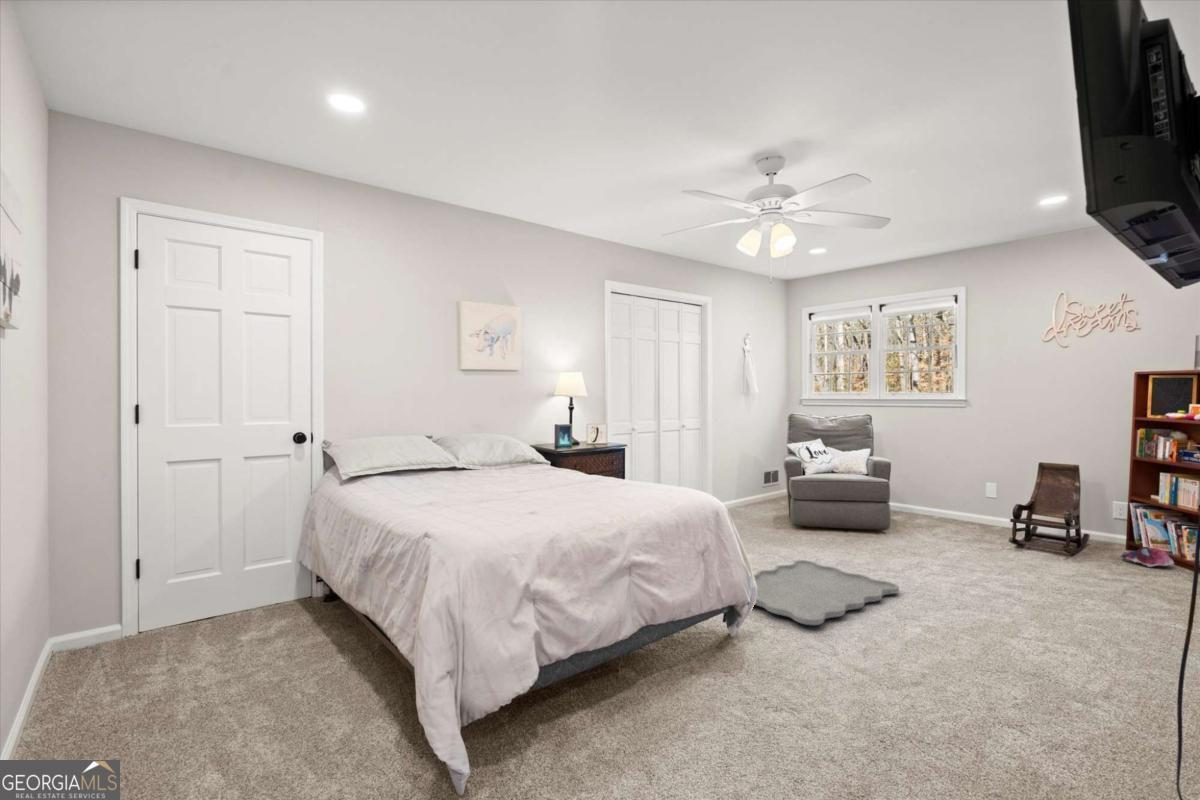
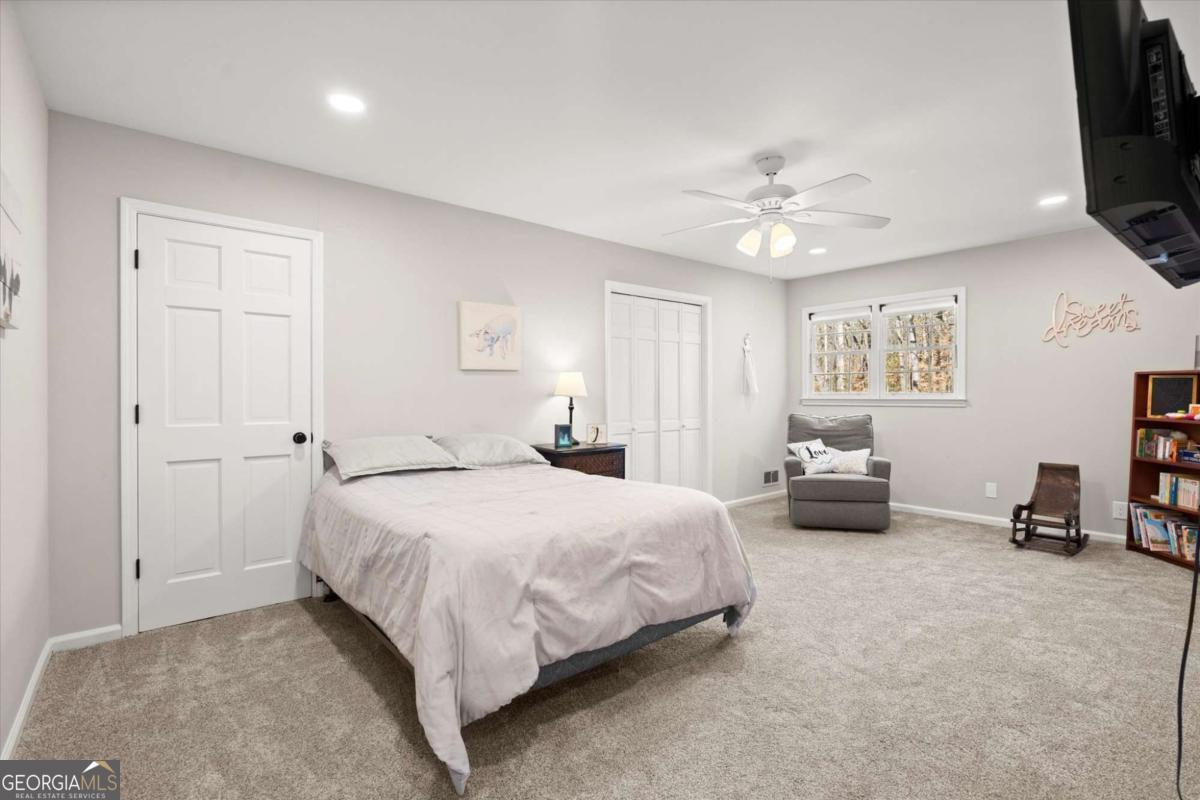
- rug (806, 589)
- plush toy (1147, 555)
